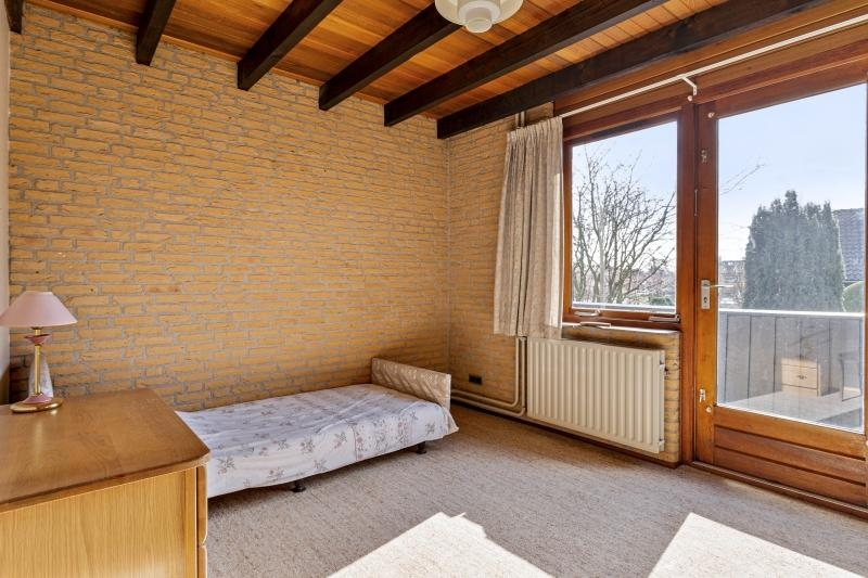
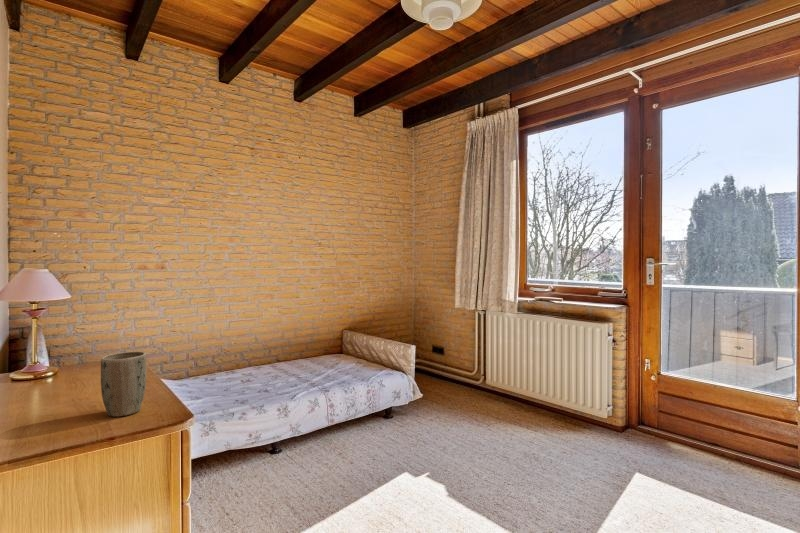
+ plant pot (124, 383)
